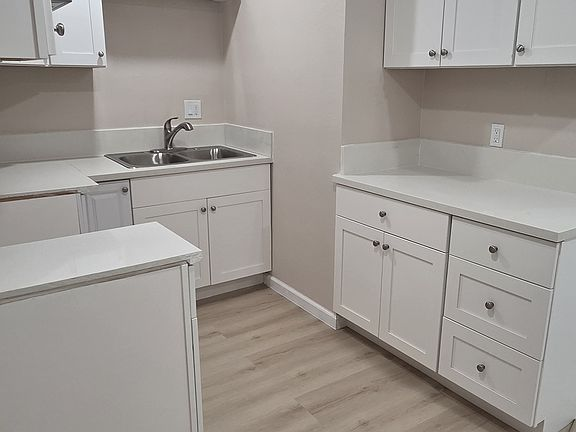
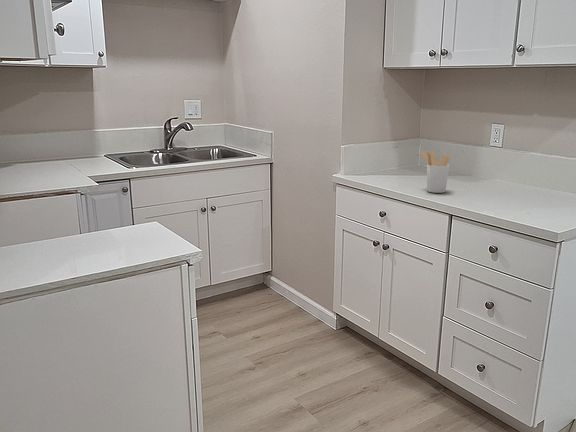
+ utensil holder (433, 170)
